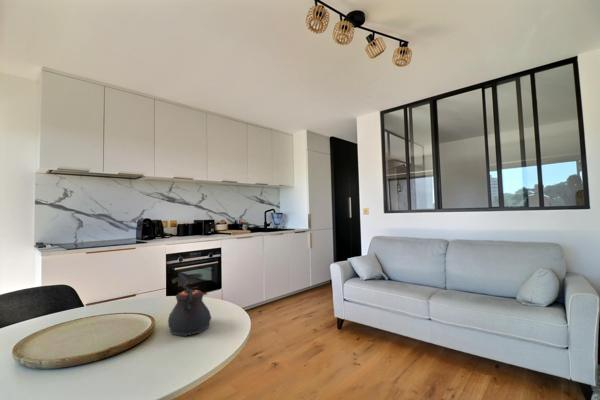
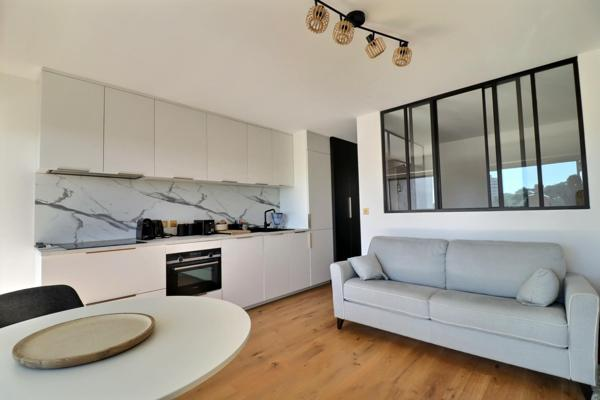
- teapot (189, 301)
